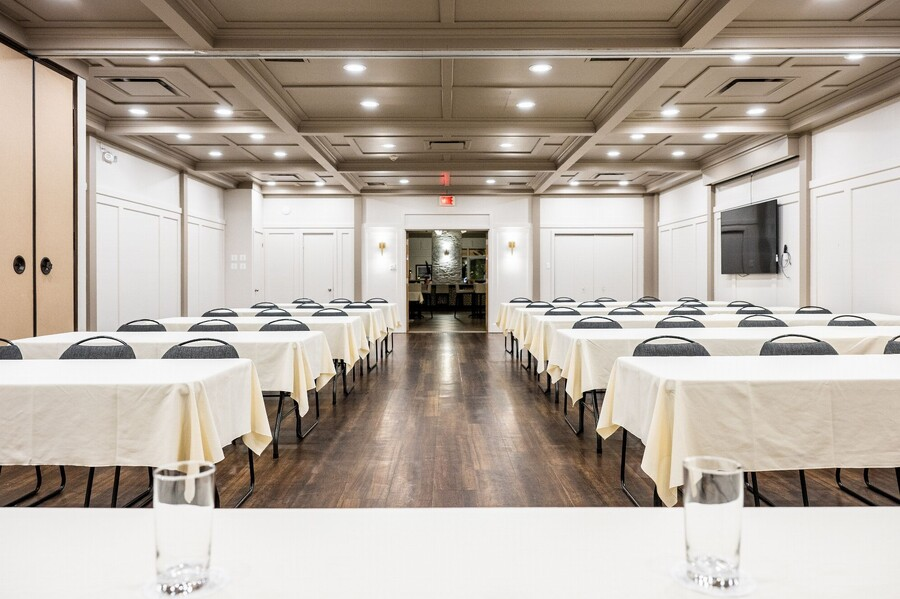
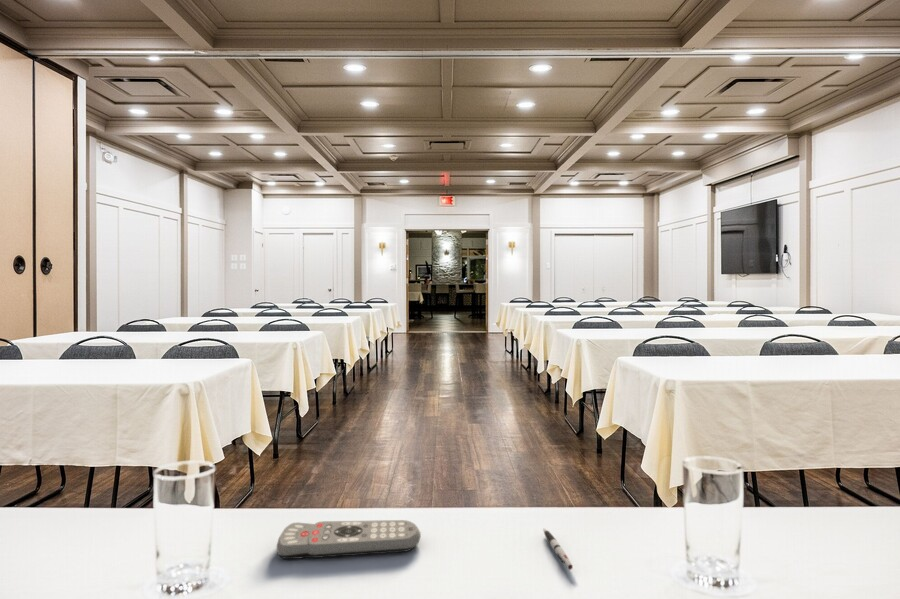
+ pen (555, 546)
+ remote control (350, 538)
